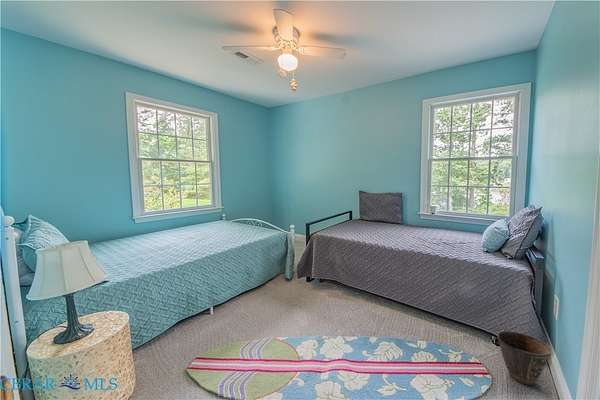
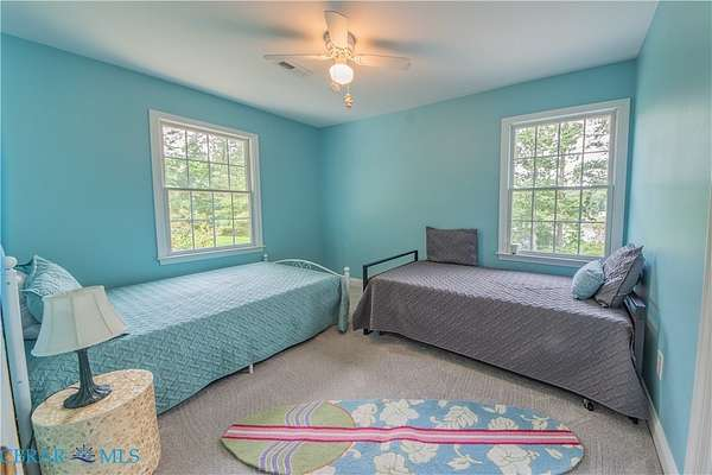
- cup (522, 359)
